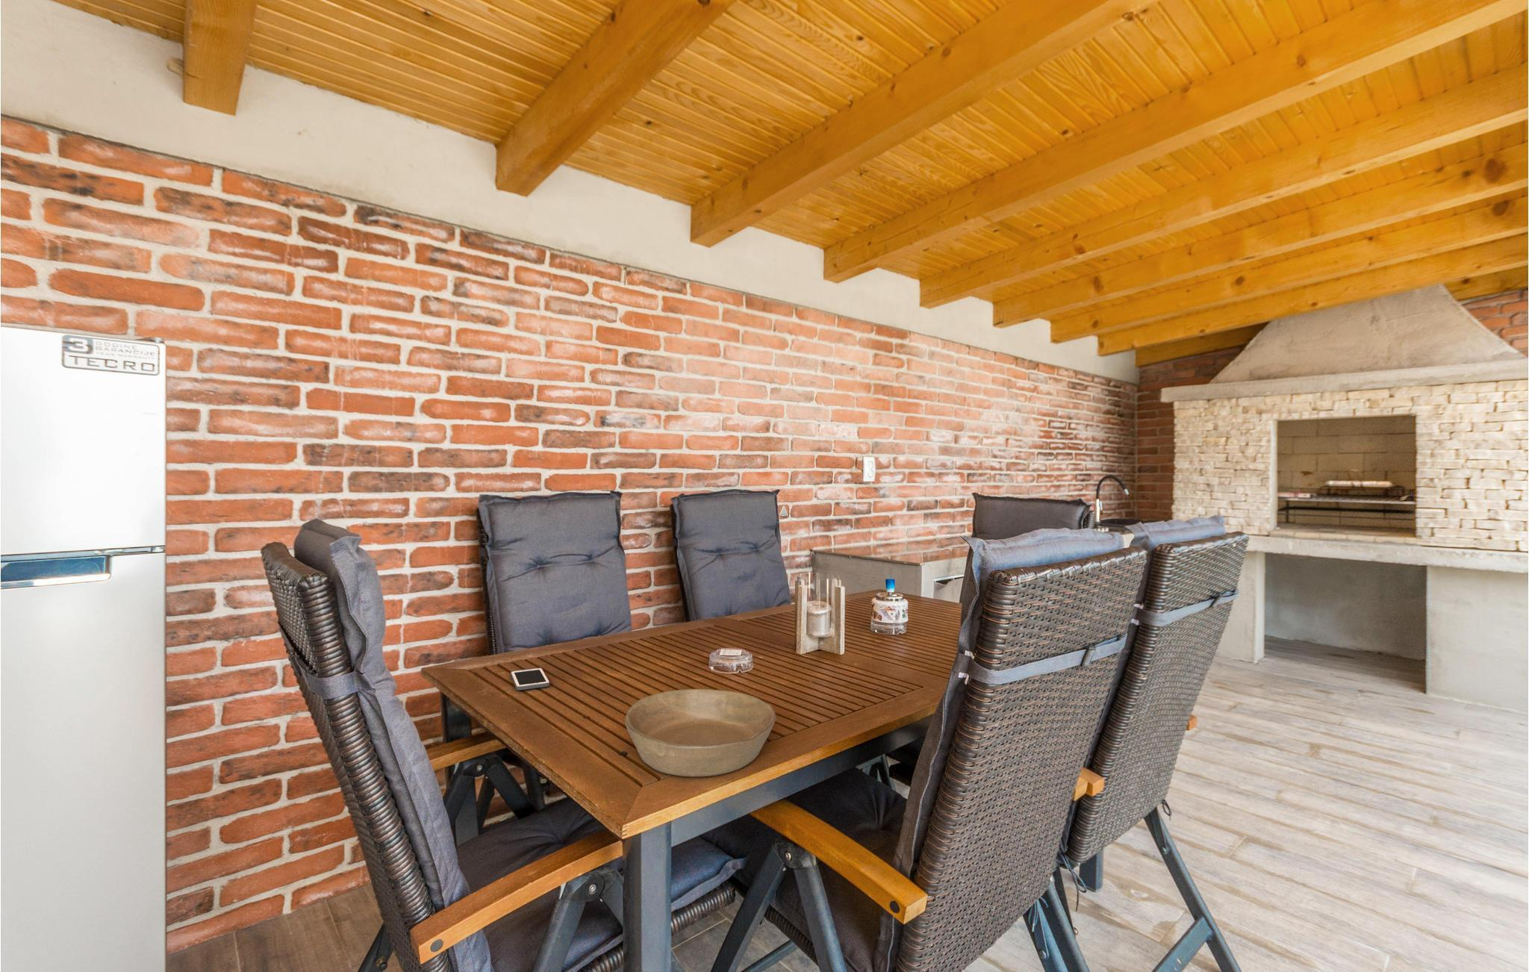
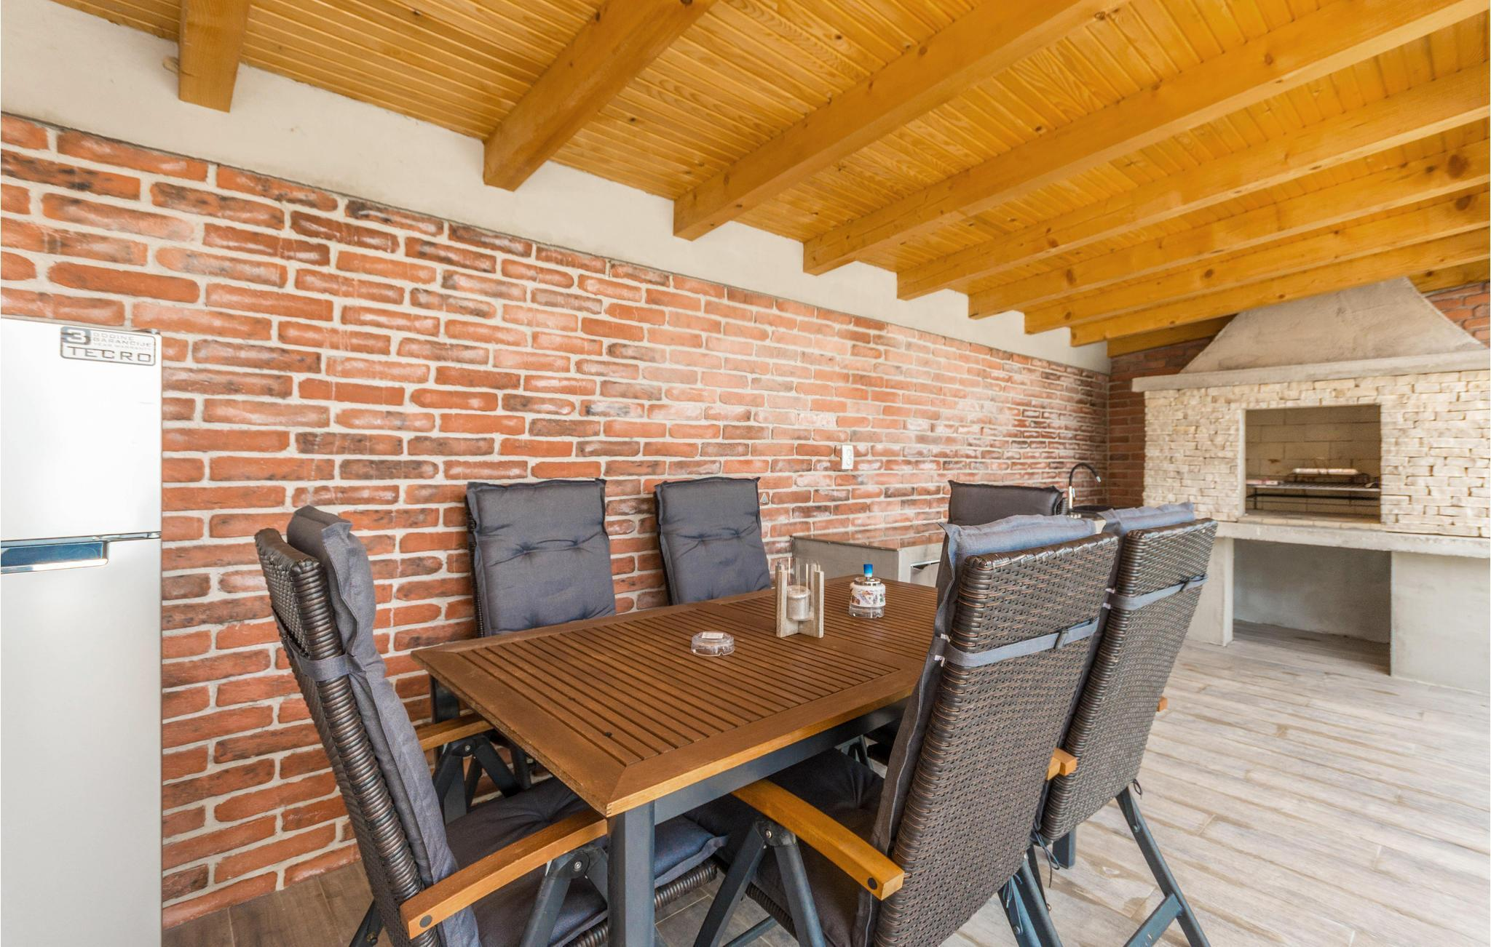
- cell phone (529, 678)
- bowl (701, 731)
